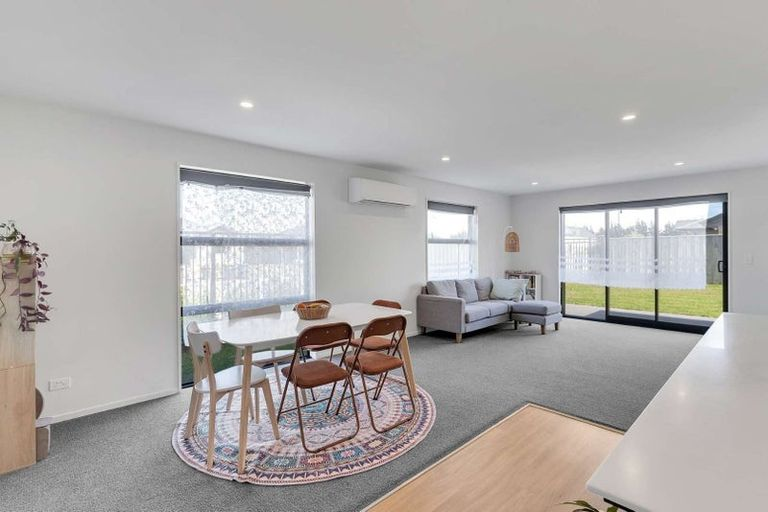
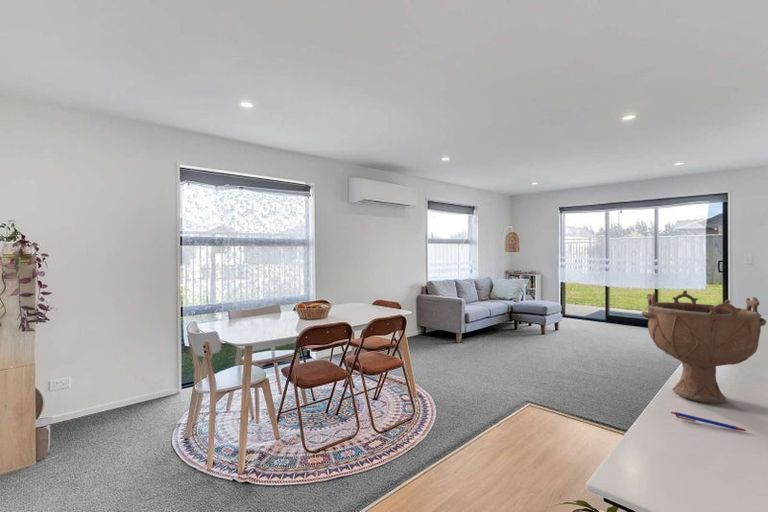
+ decorative bowl (700, 345)
+ pen (707, 421)
